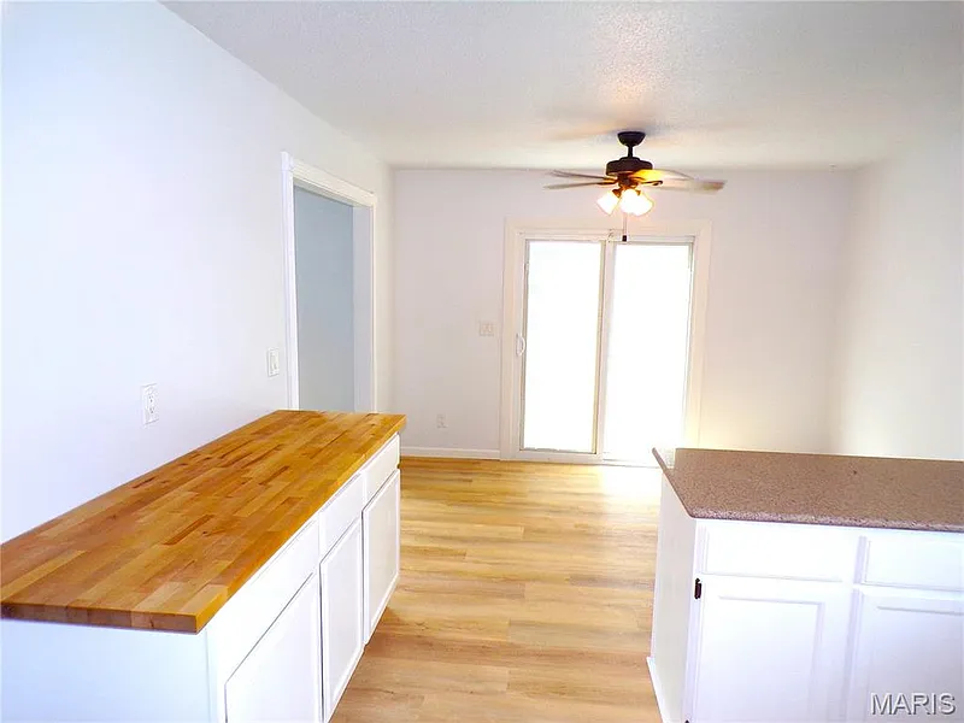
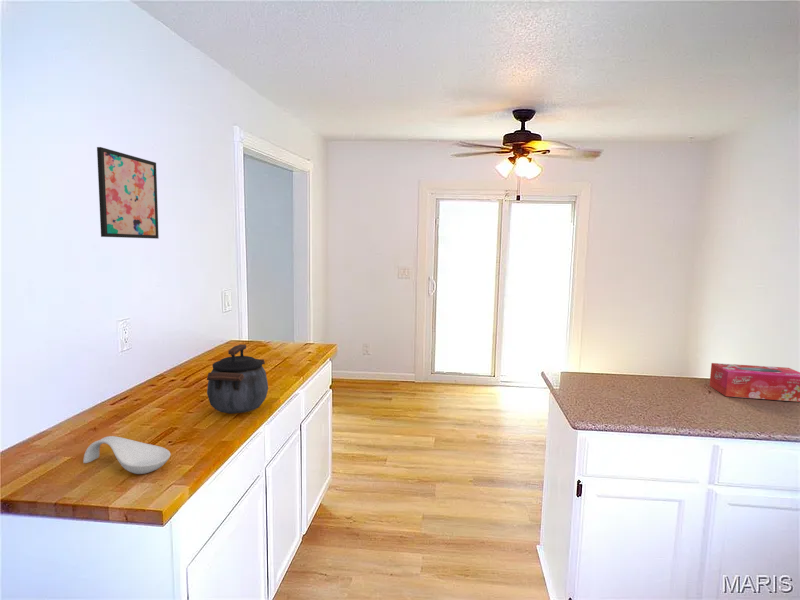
+ wall art (130, 197)
+ kettle (238, 378)
+ tissue box (757, 381)
+ spoon rest (125, 453)
